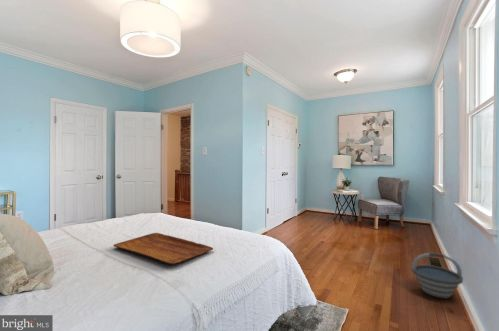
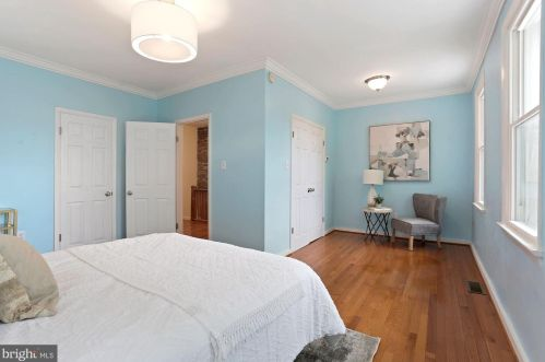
- tray (162, 247)
- bucket (436, 272)
